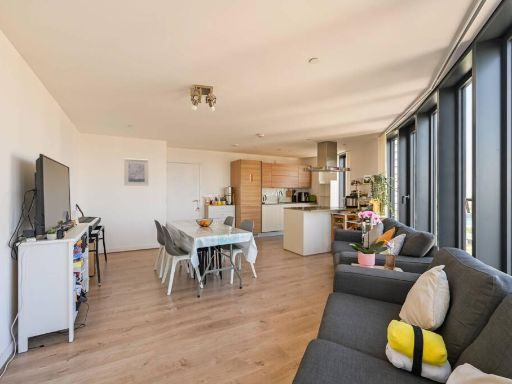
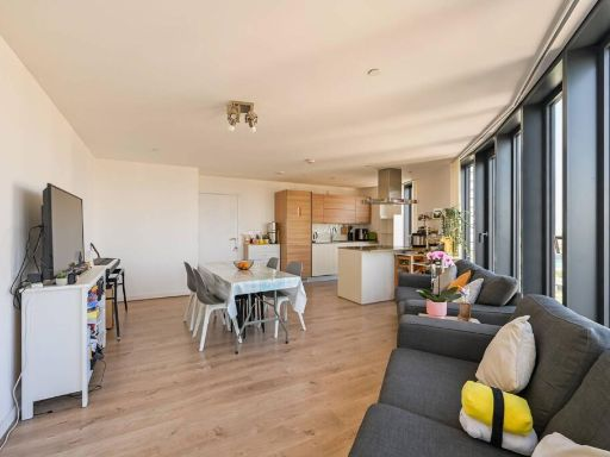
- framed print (136, 172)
